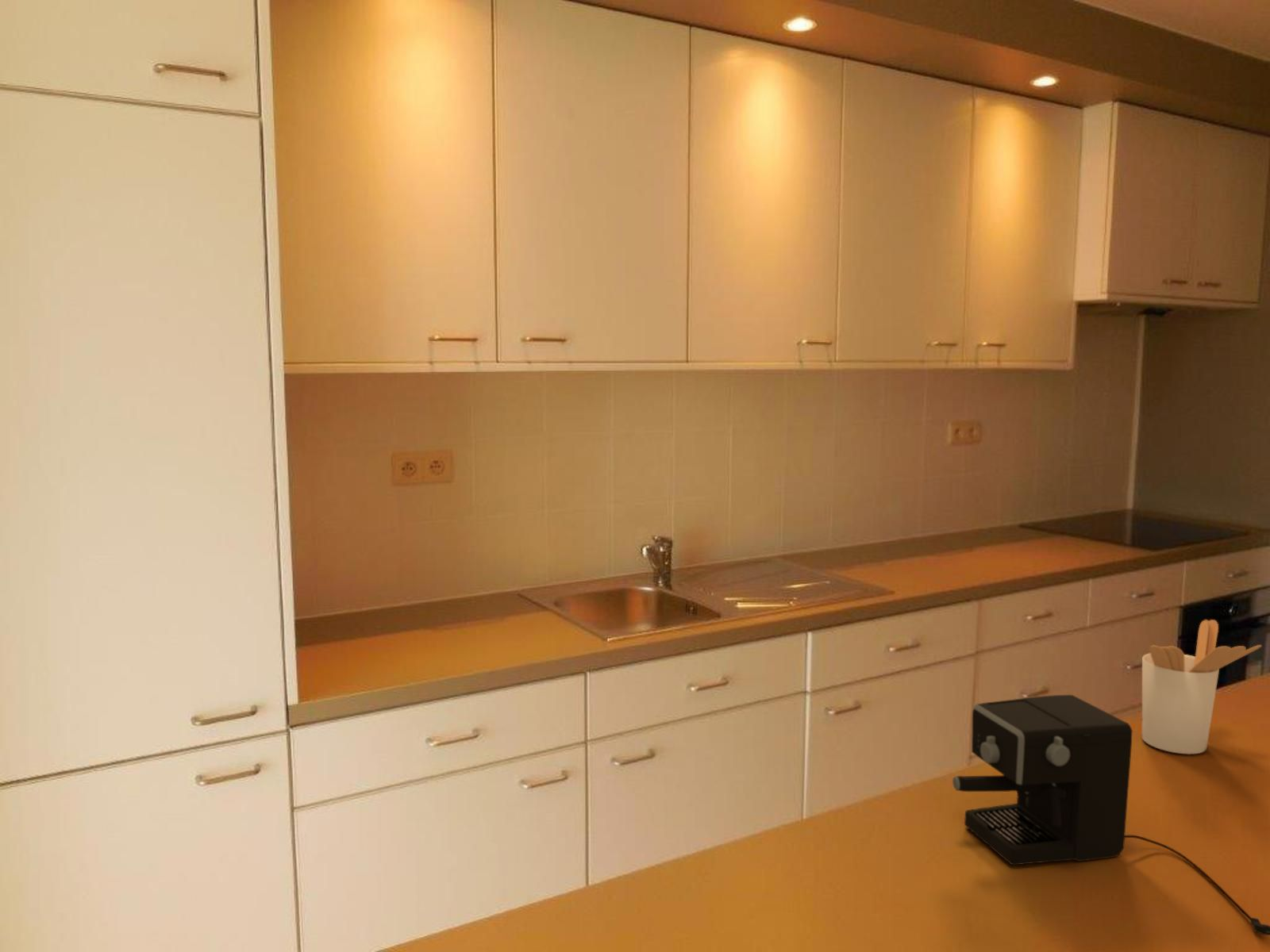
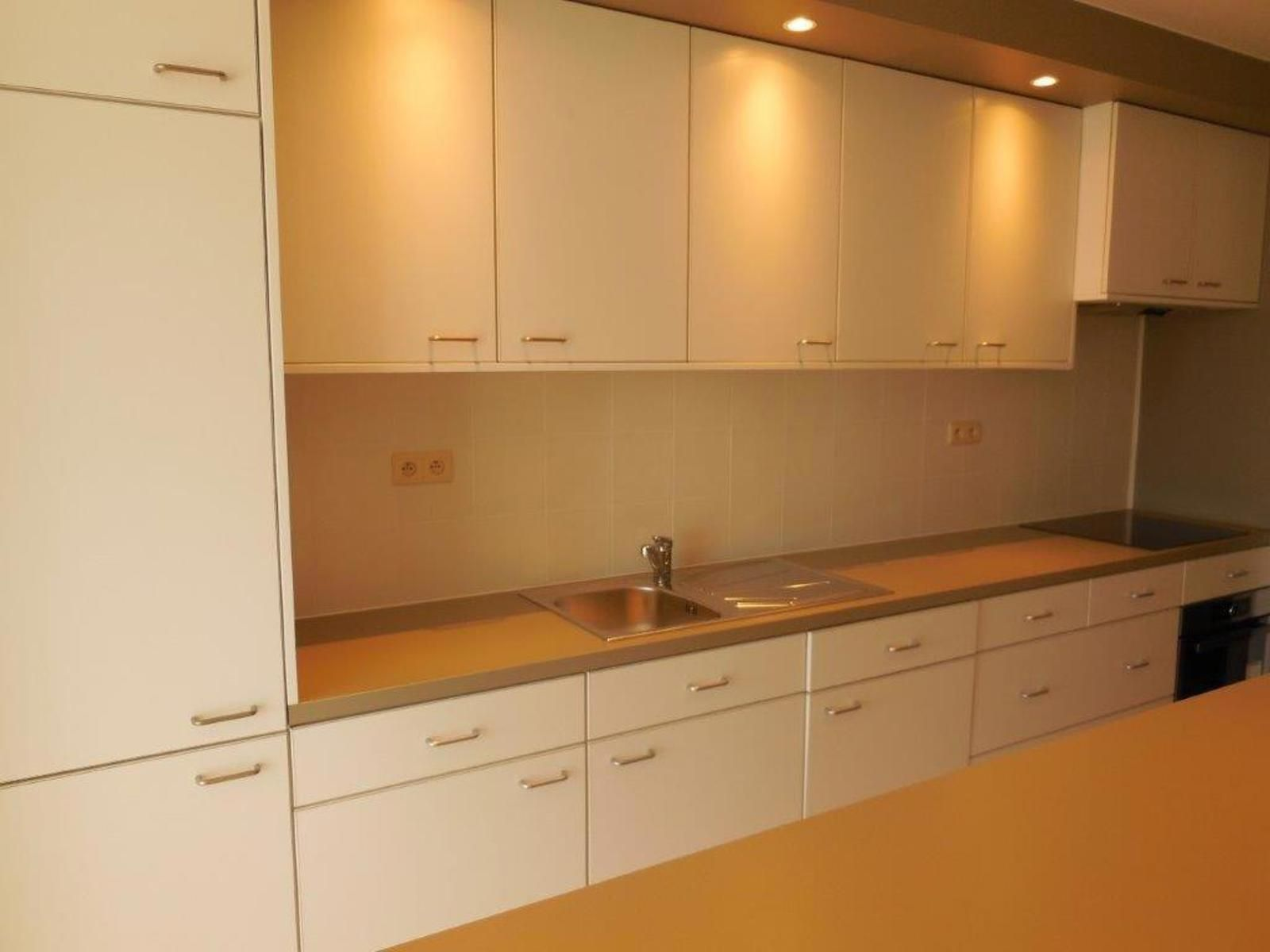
- utensil holder (1195, 689)
- coffee maker (1100, 807)
